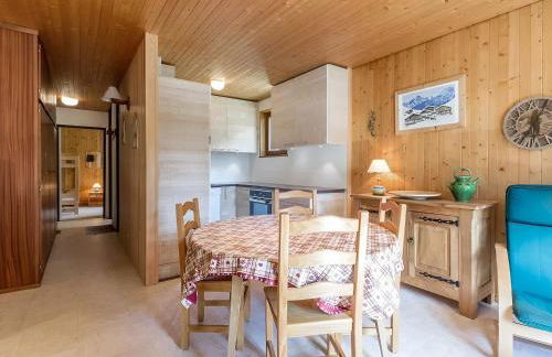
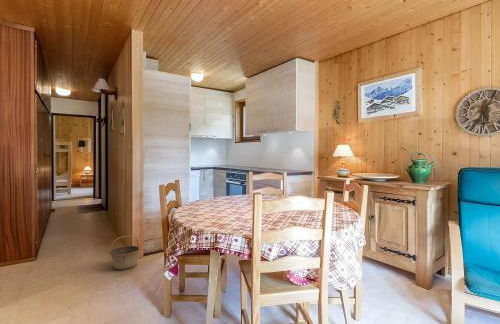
+ basket (125, 251)
